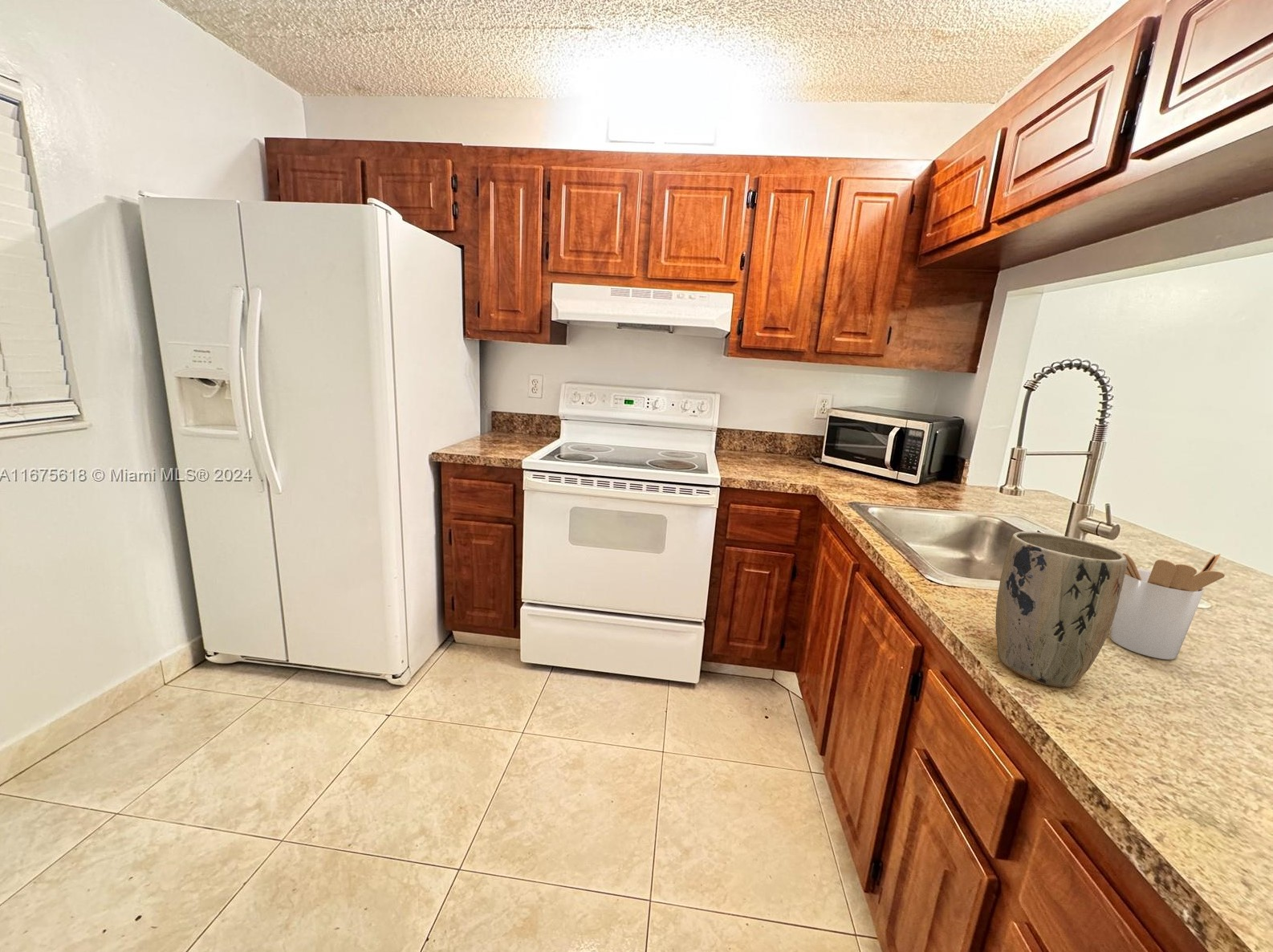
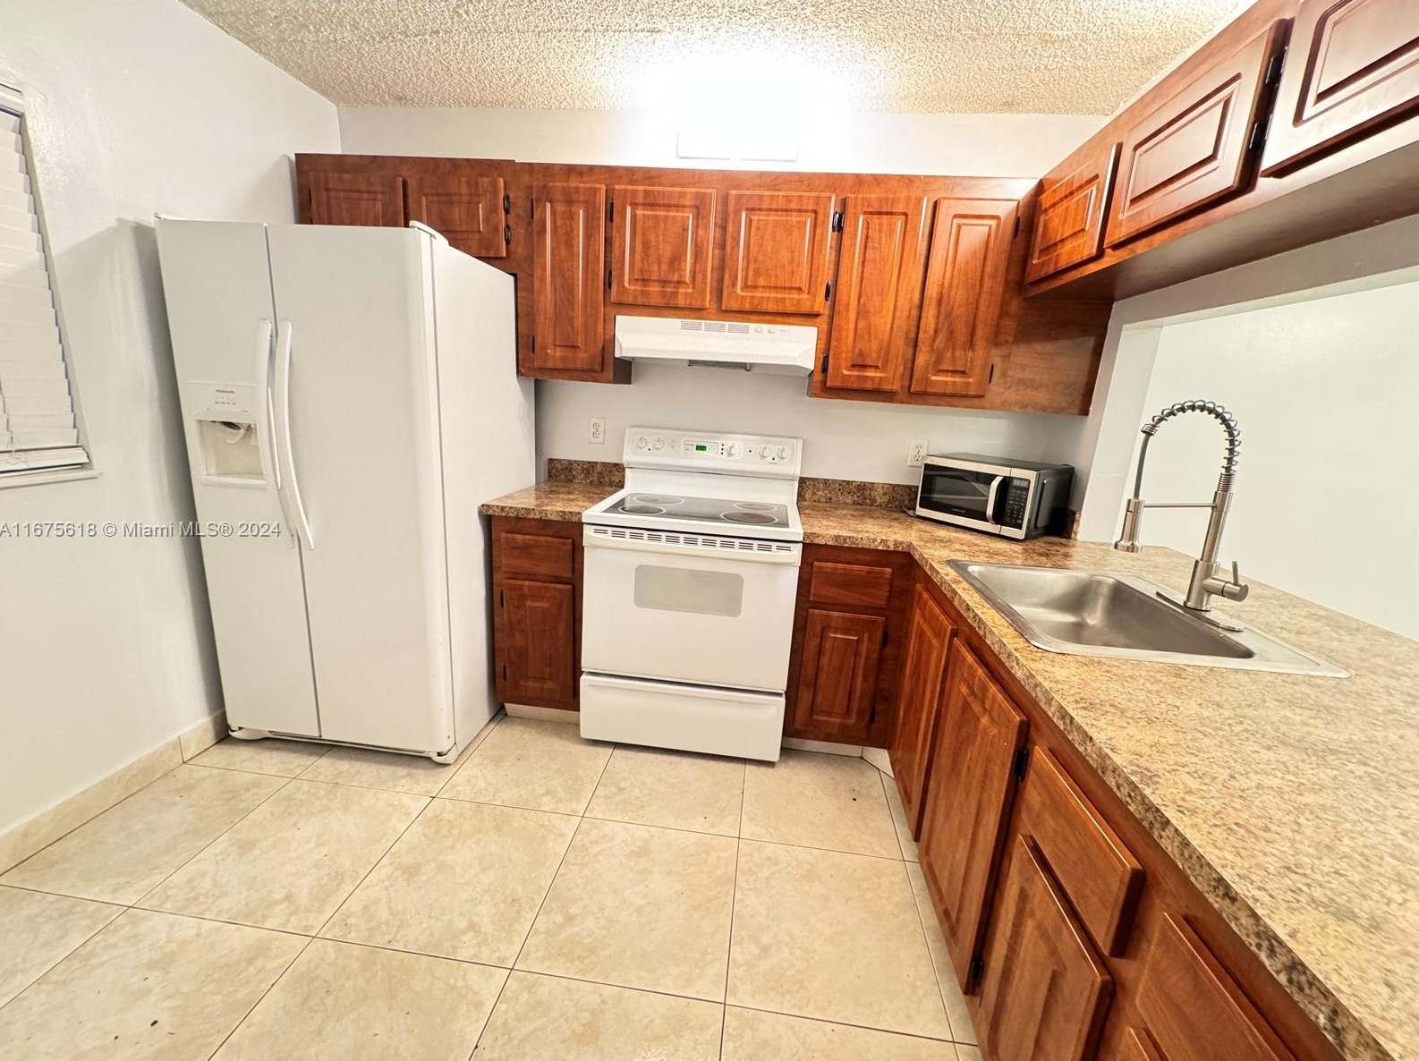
- utensil holder (1162, 602)
- plant pot (1051, 608)
